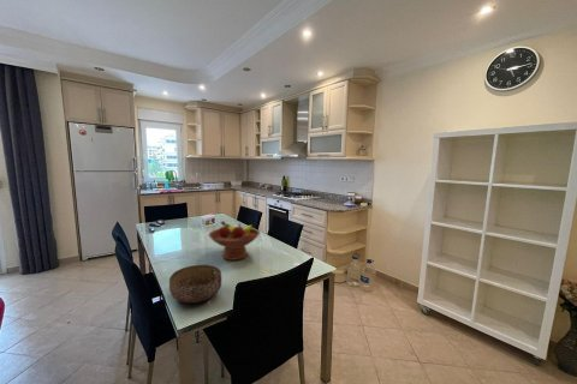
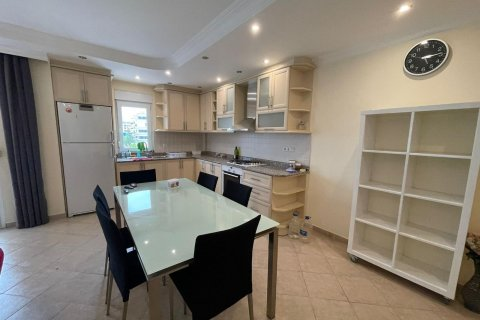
- fruit bowl (234, 240)
- bowl (196, 284)
